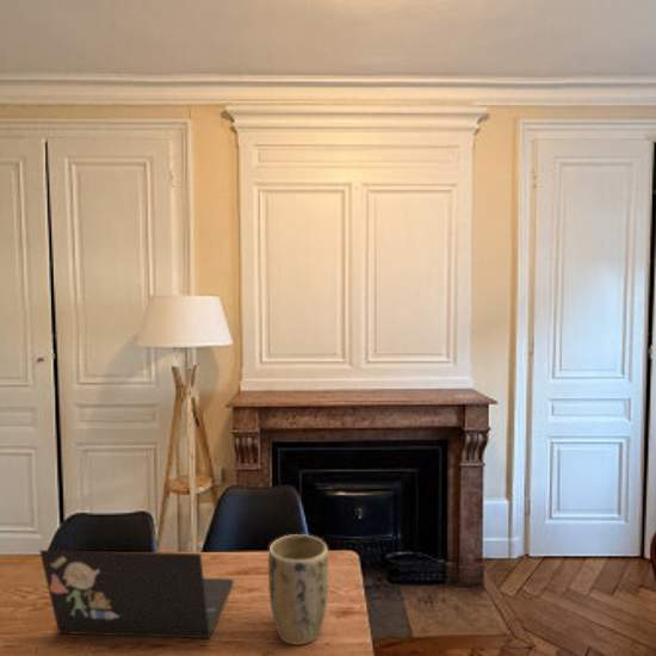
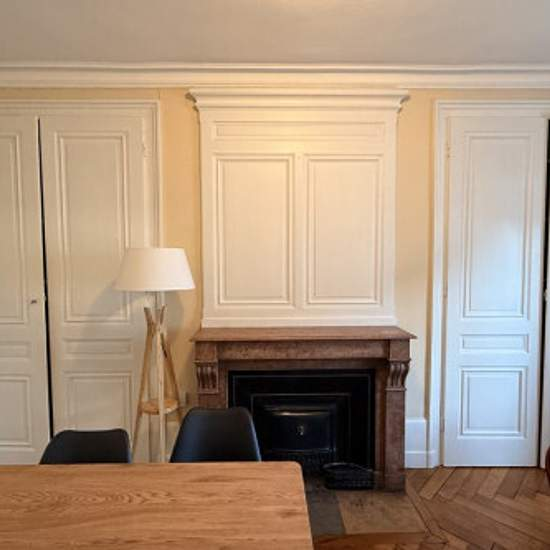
- plant pot (298, 589)
- laptop (147, 568)
